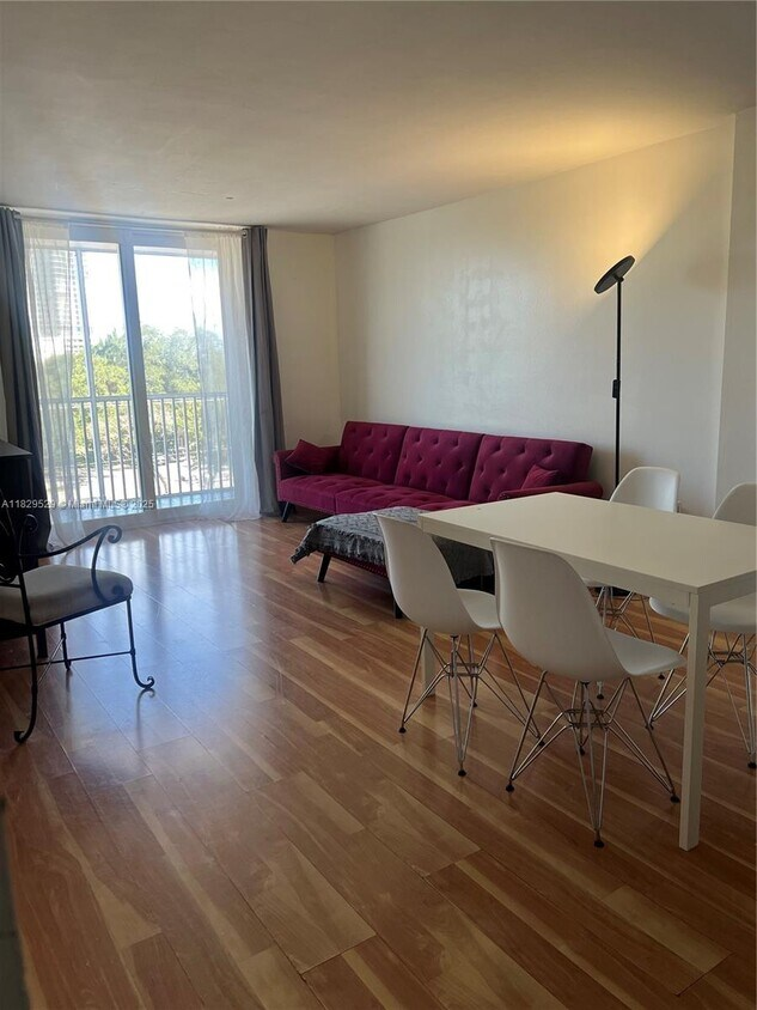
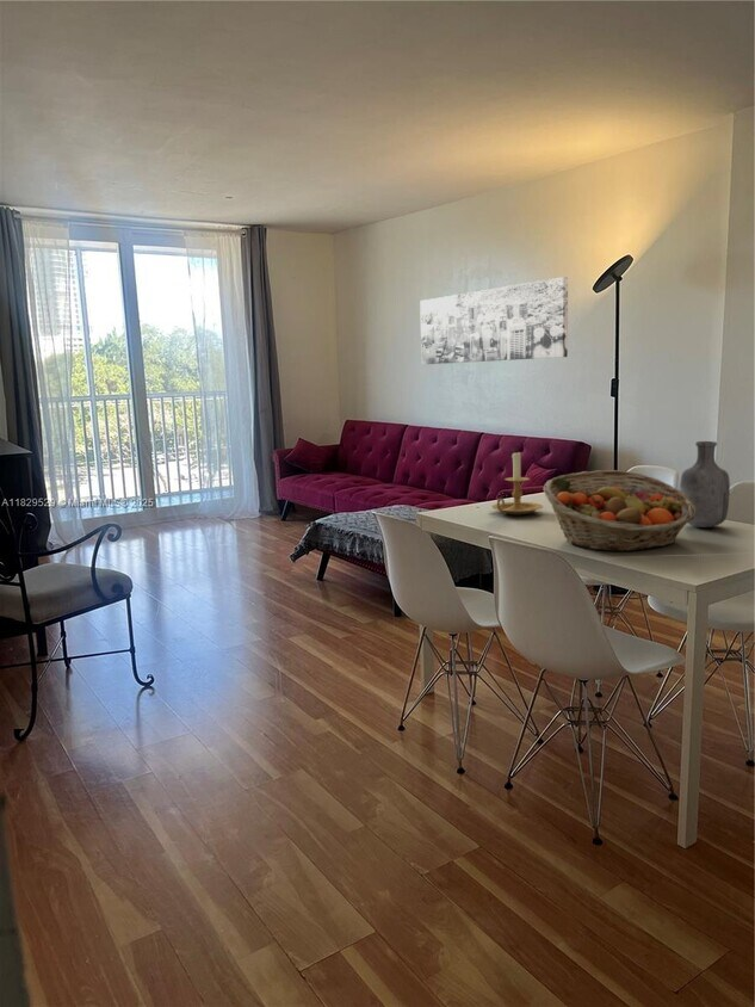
+ vase (704, 484)
+ wall art (485, 326)
+ candle holder (516, 481)
+ fruit basket (617, 508)
